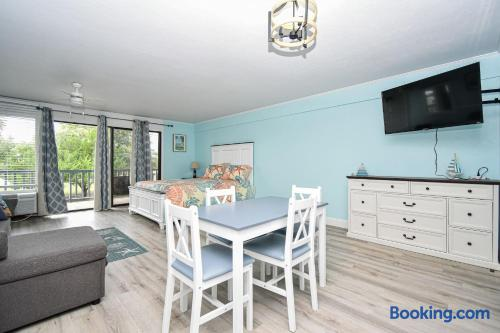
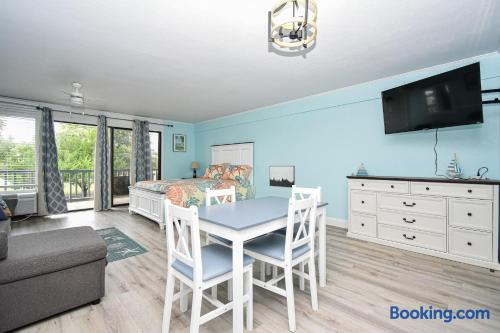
+ wall art (281, 176)
